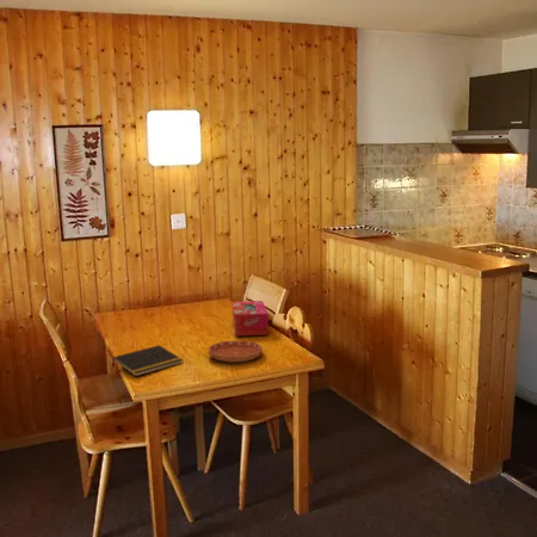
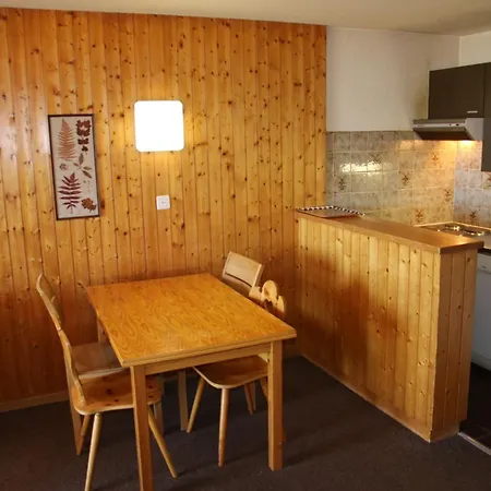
- saucer (235, 351)
- tissue box (249, 317)
- notepad (148, 359)
